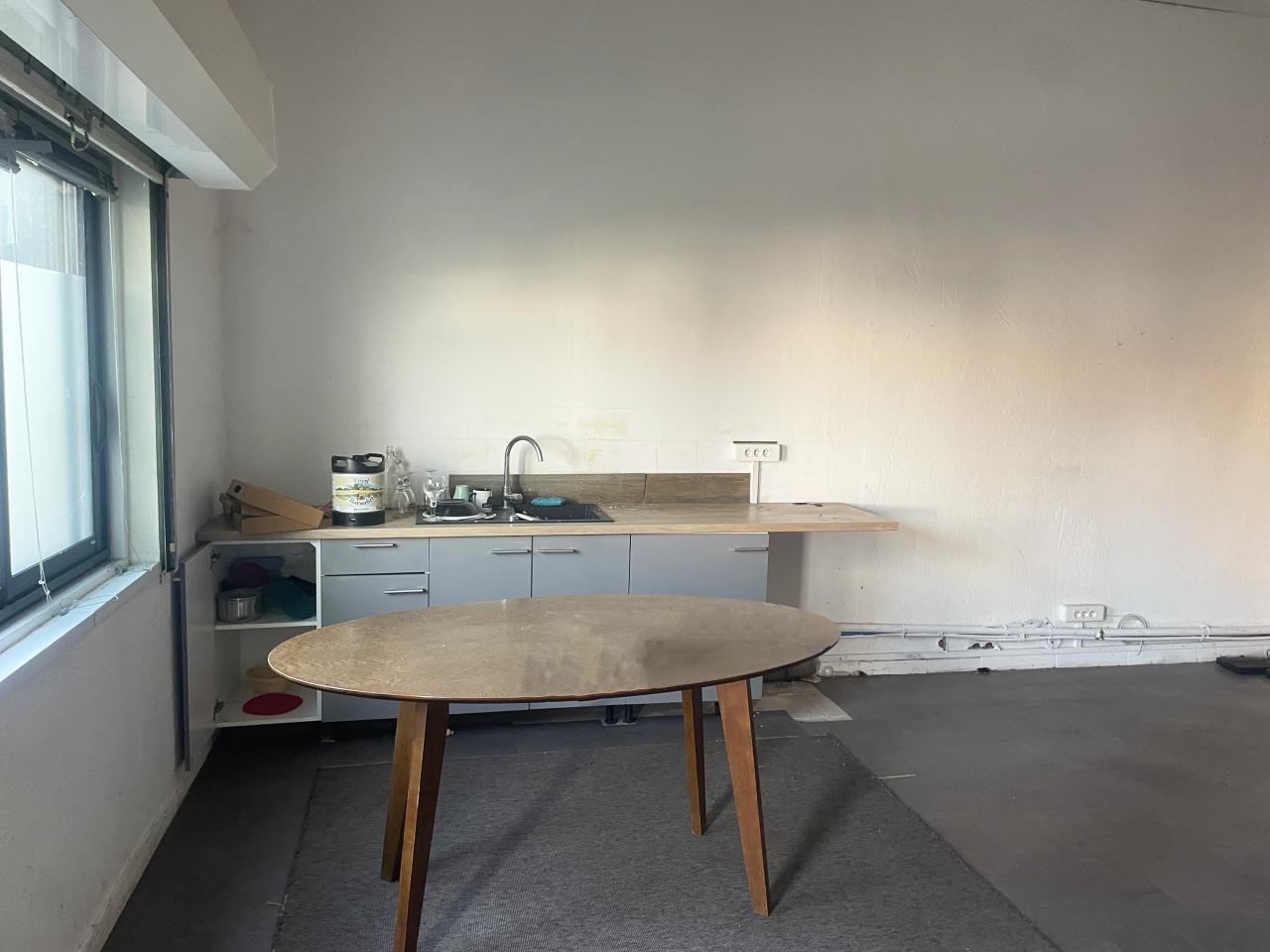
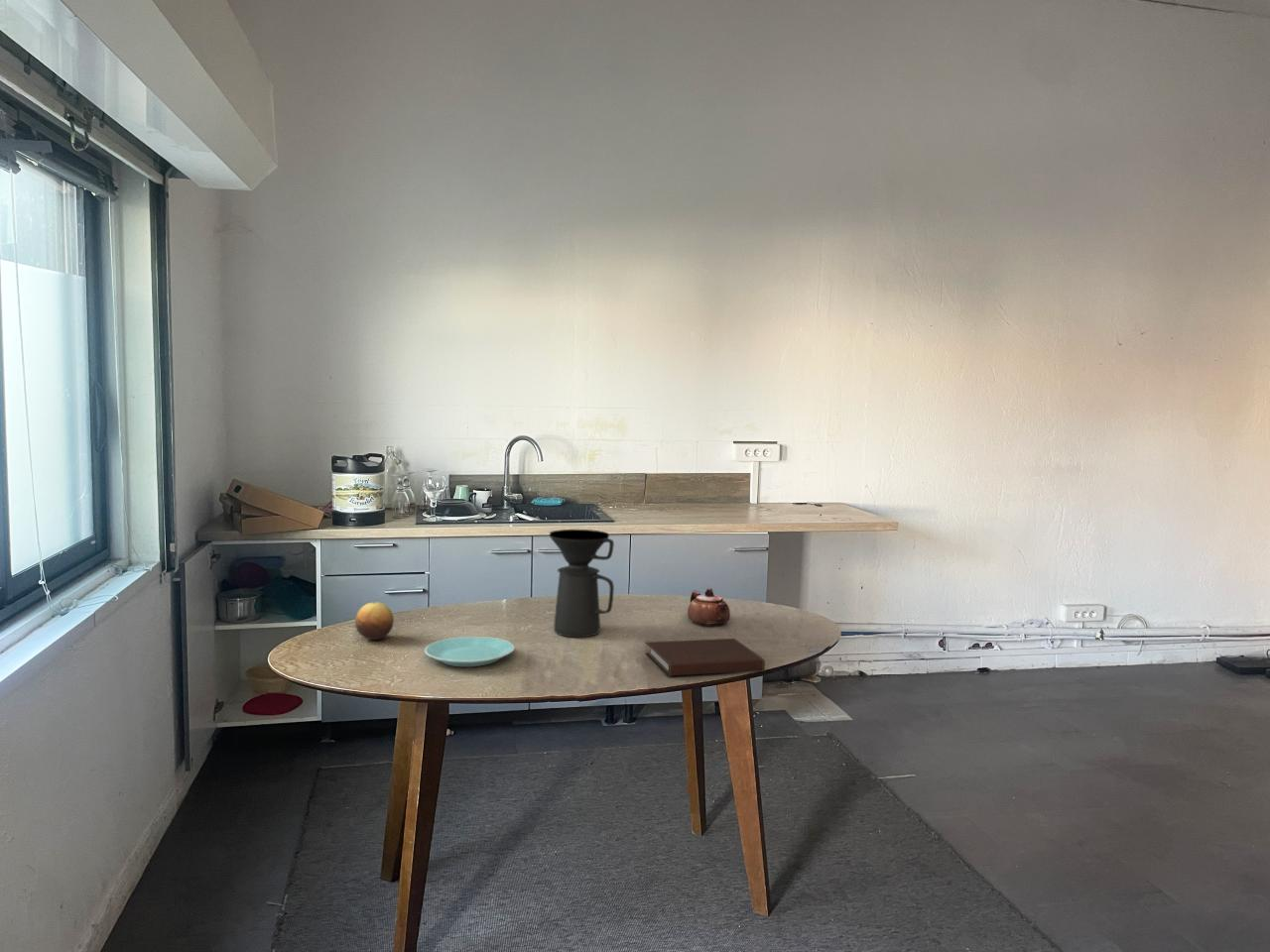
+ fruit (374, 620)
+ notebook (702, 656)
+ teapot (708, 605)
+ coffee maker (577, 582)
+ plate (469, 653)
